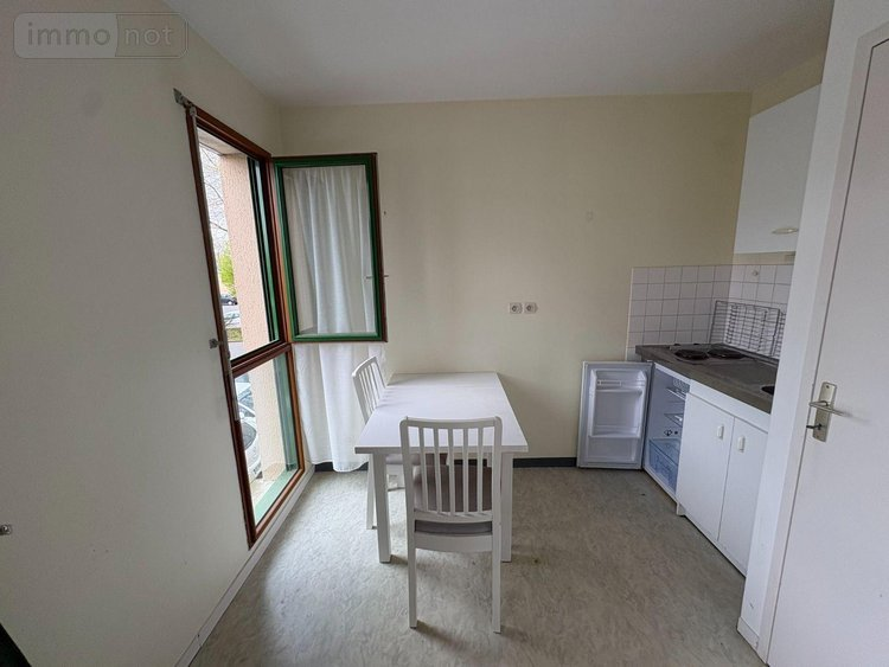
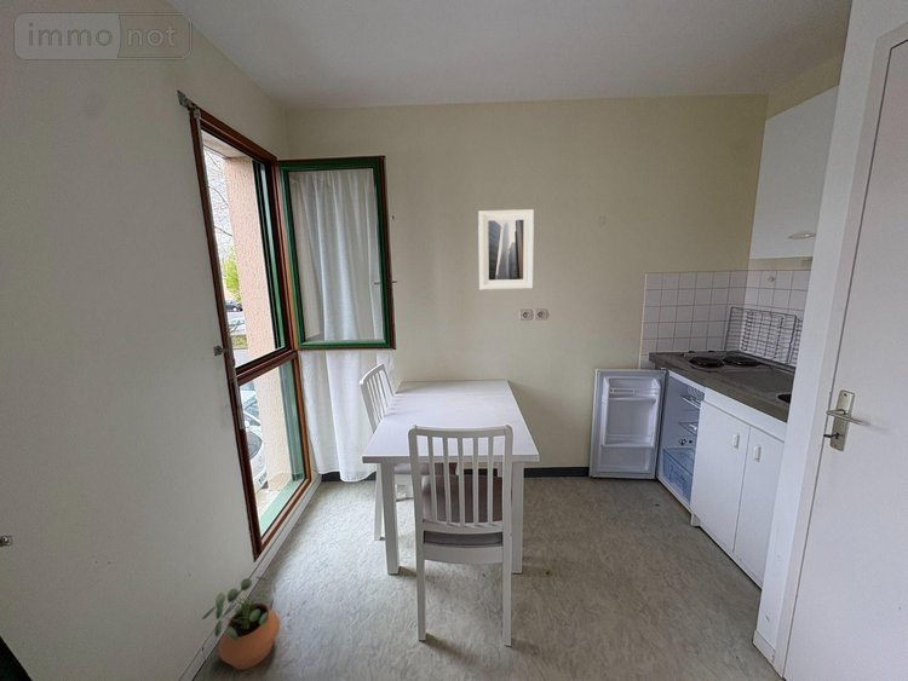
+ potted plant (240, 621)
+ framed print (505, 250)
